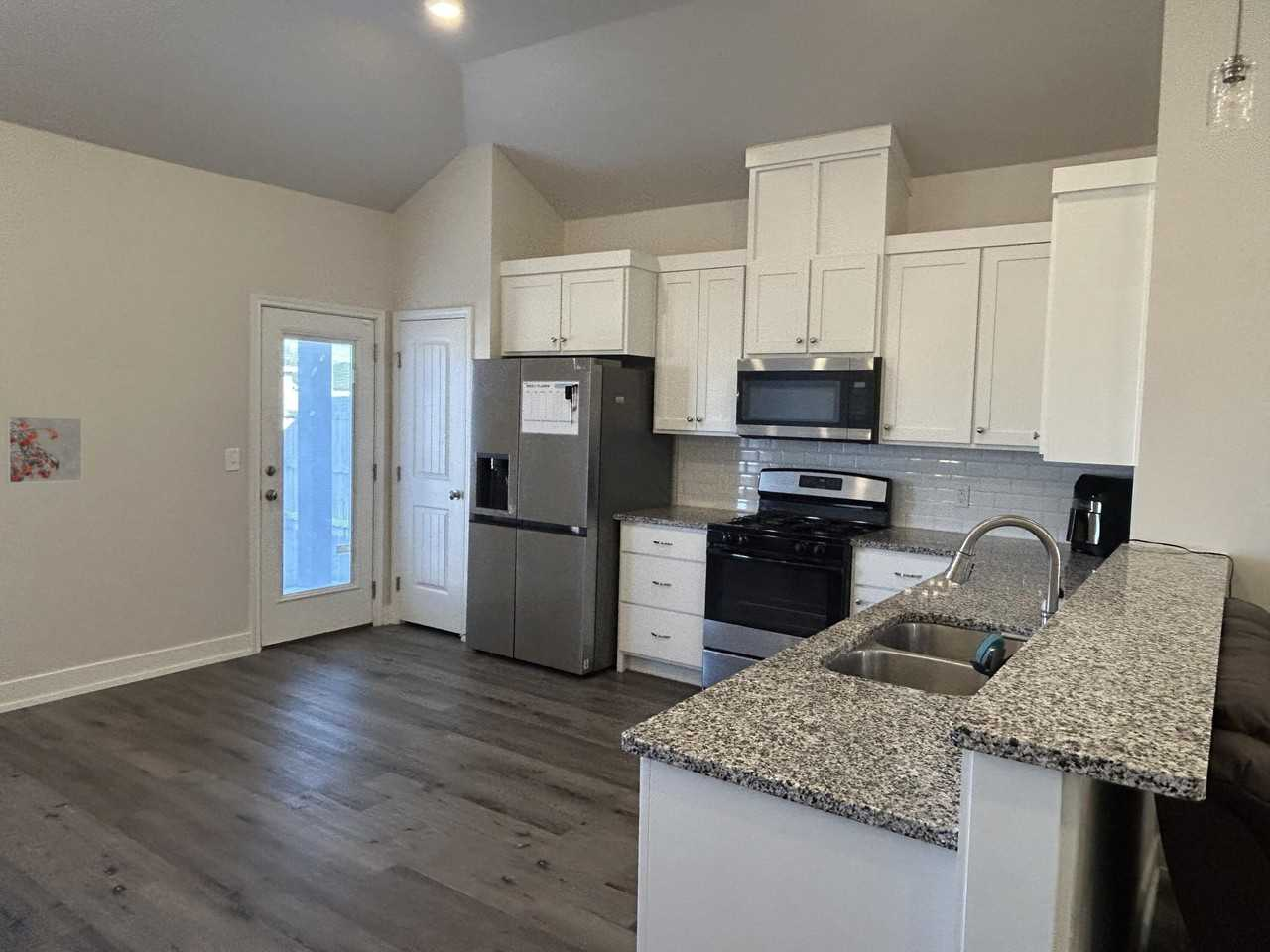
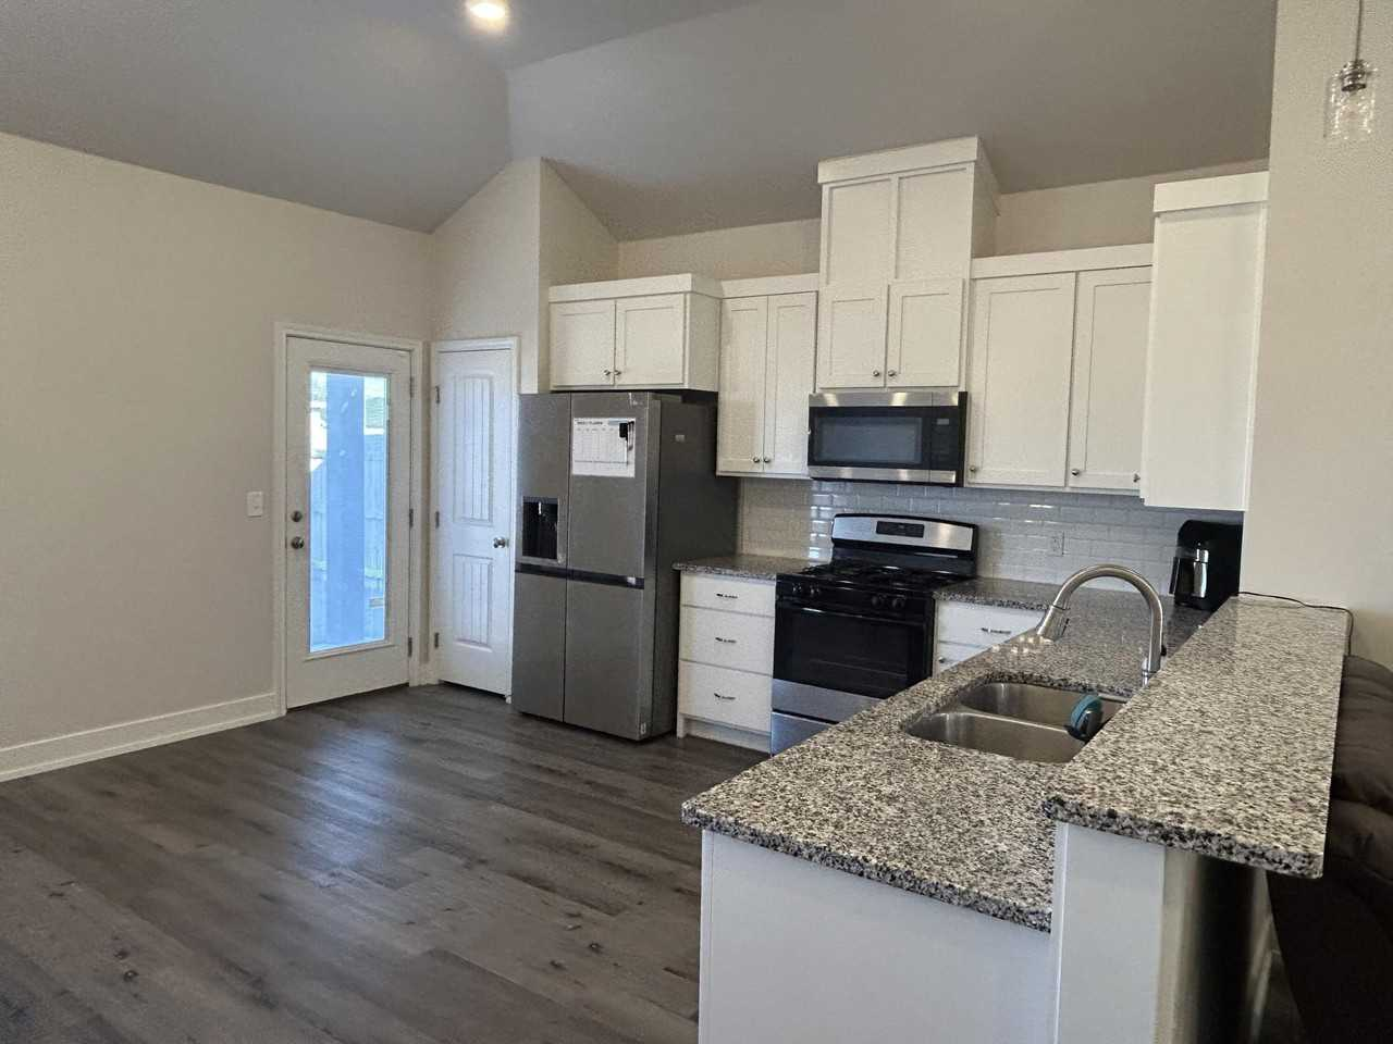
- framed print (45, 449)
